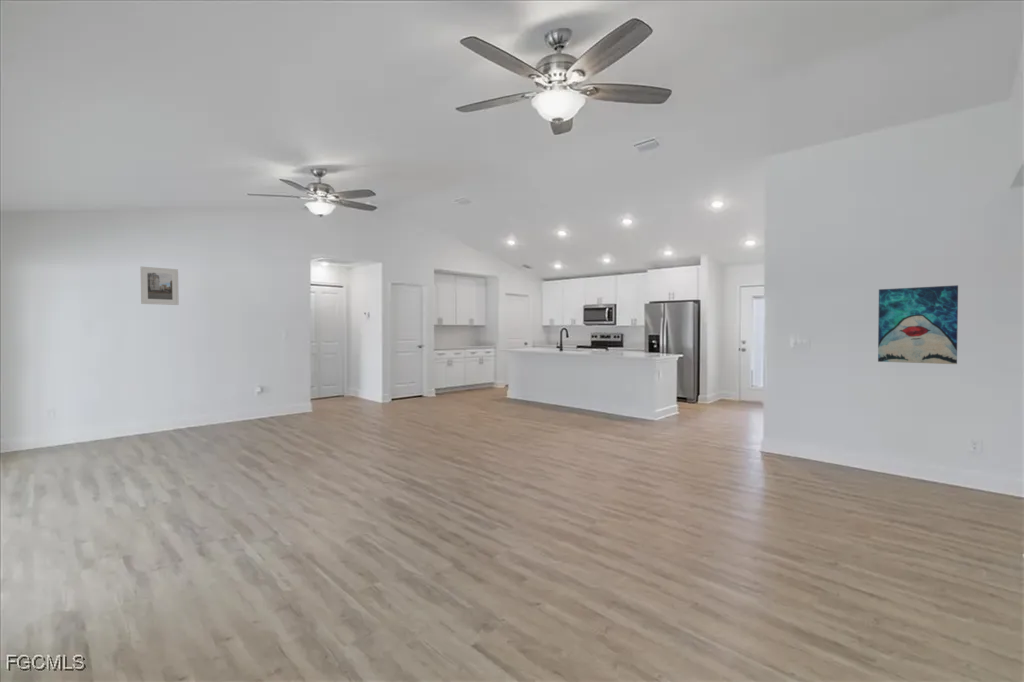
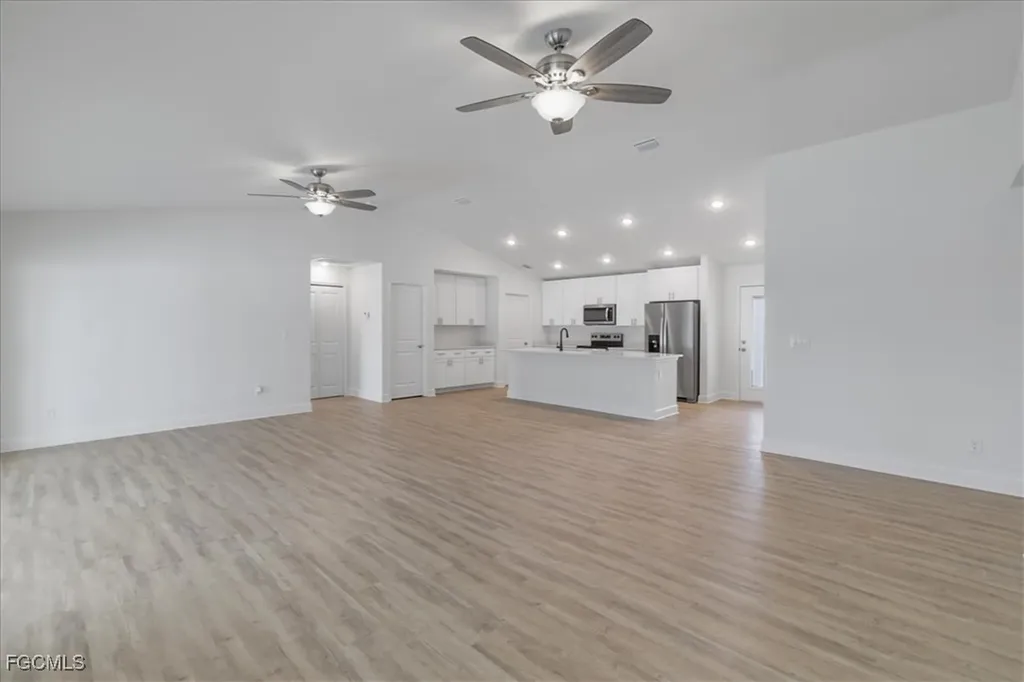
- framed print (160, 286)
- wall art (916, 325)
